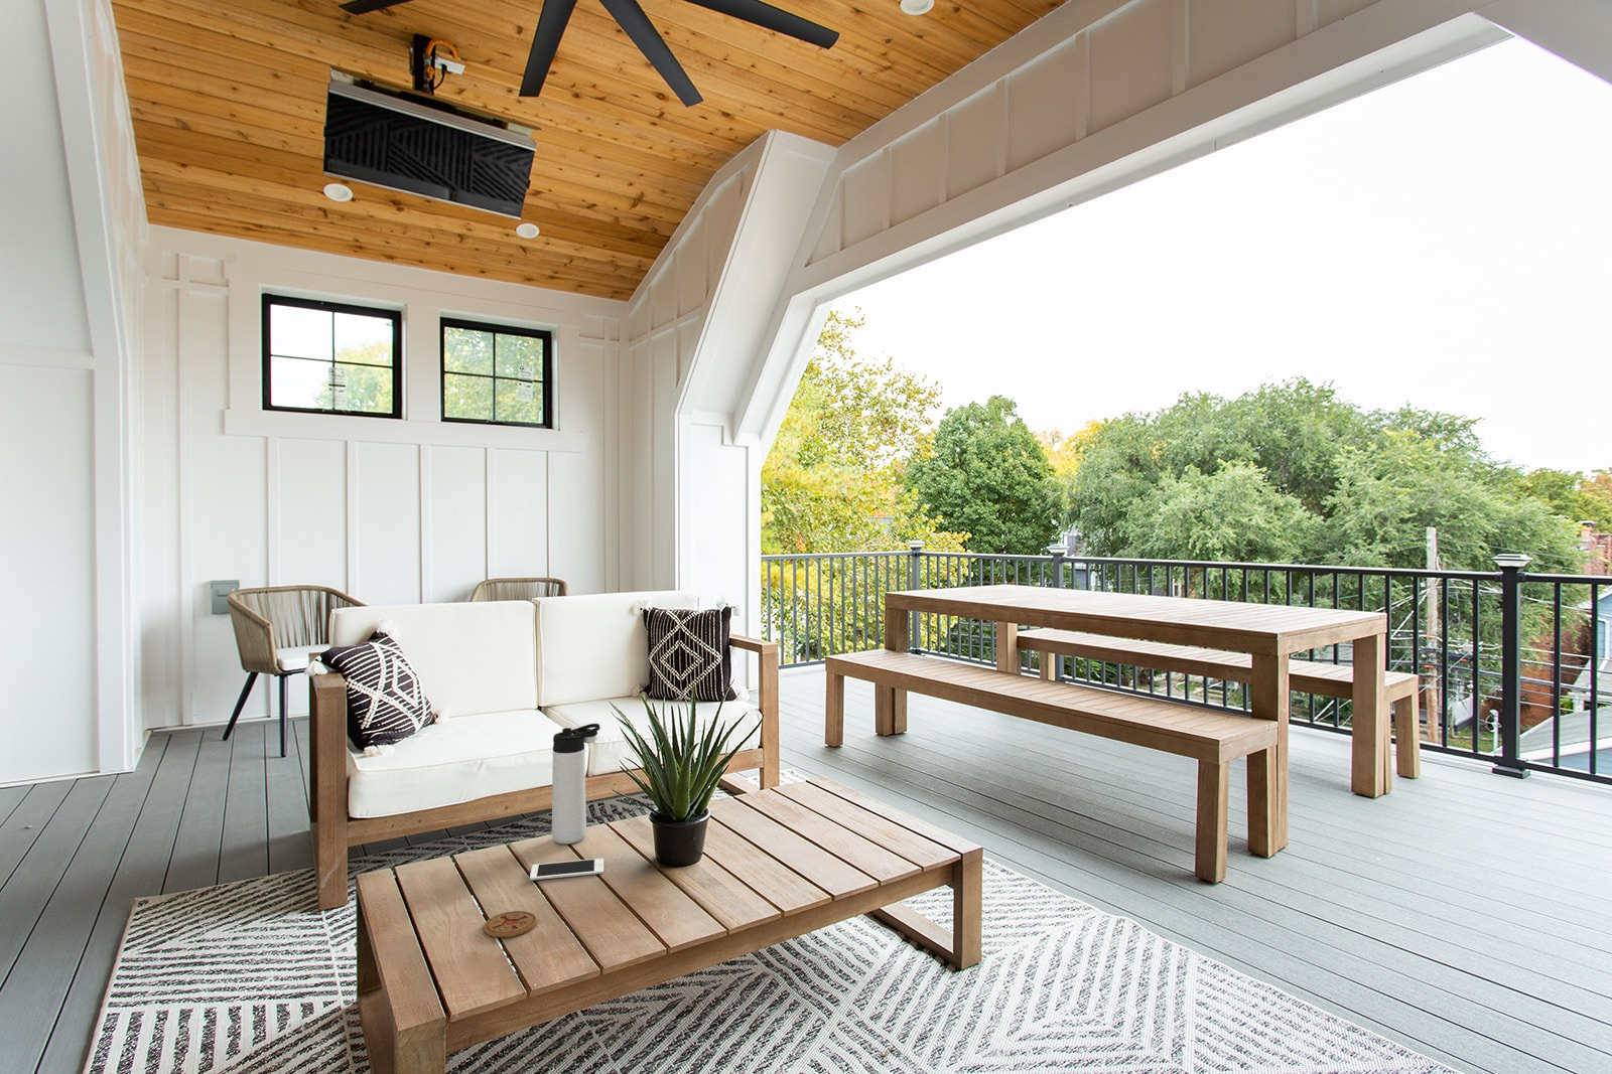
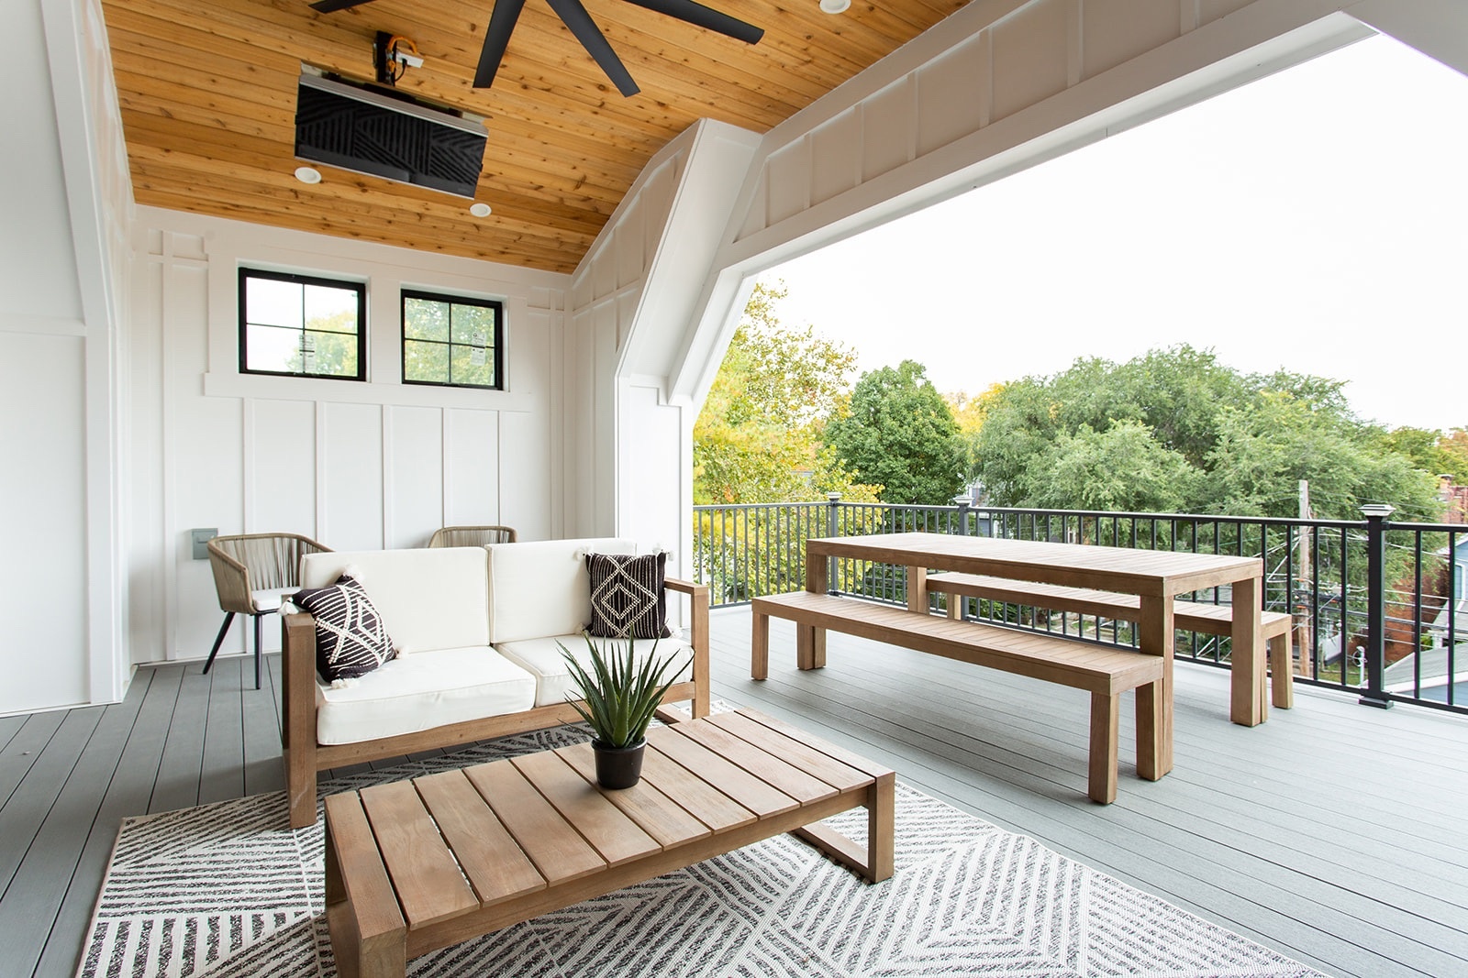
- thermos bottle (576, 782)
- coaster (510, 923)
- cell phone (567, 869)
